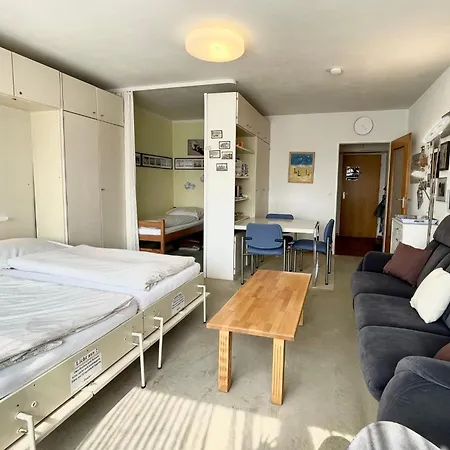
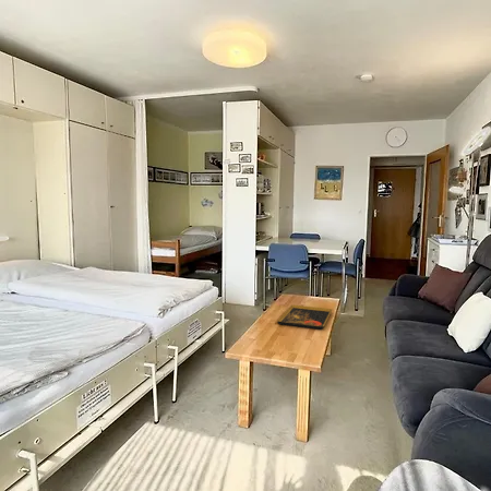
+ decorative tray (306, 315)
